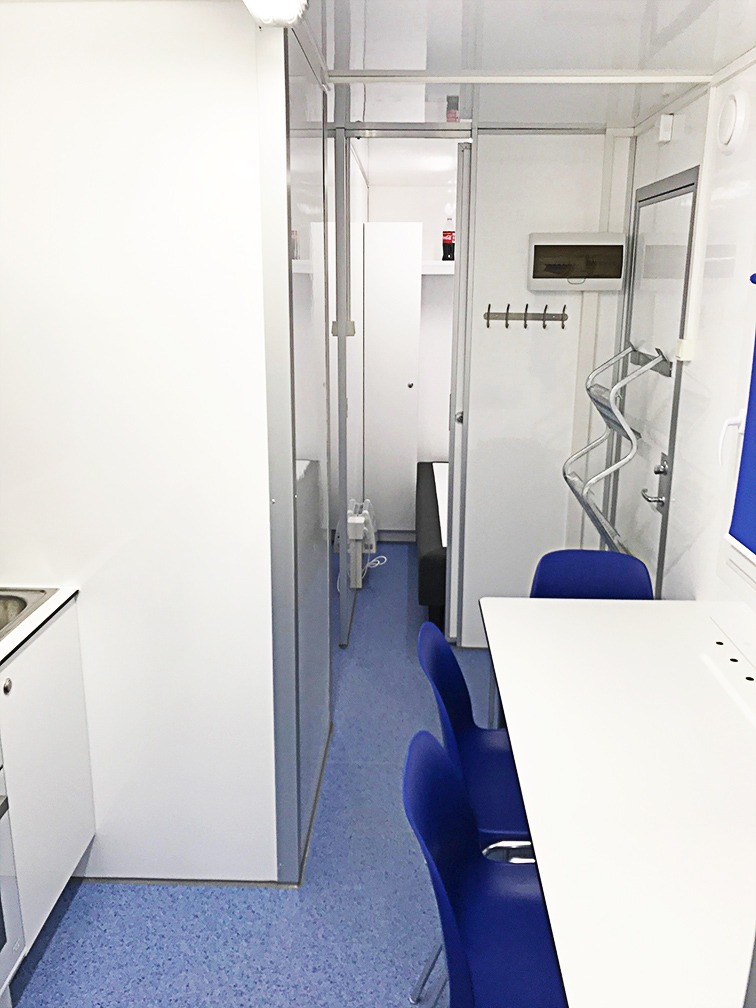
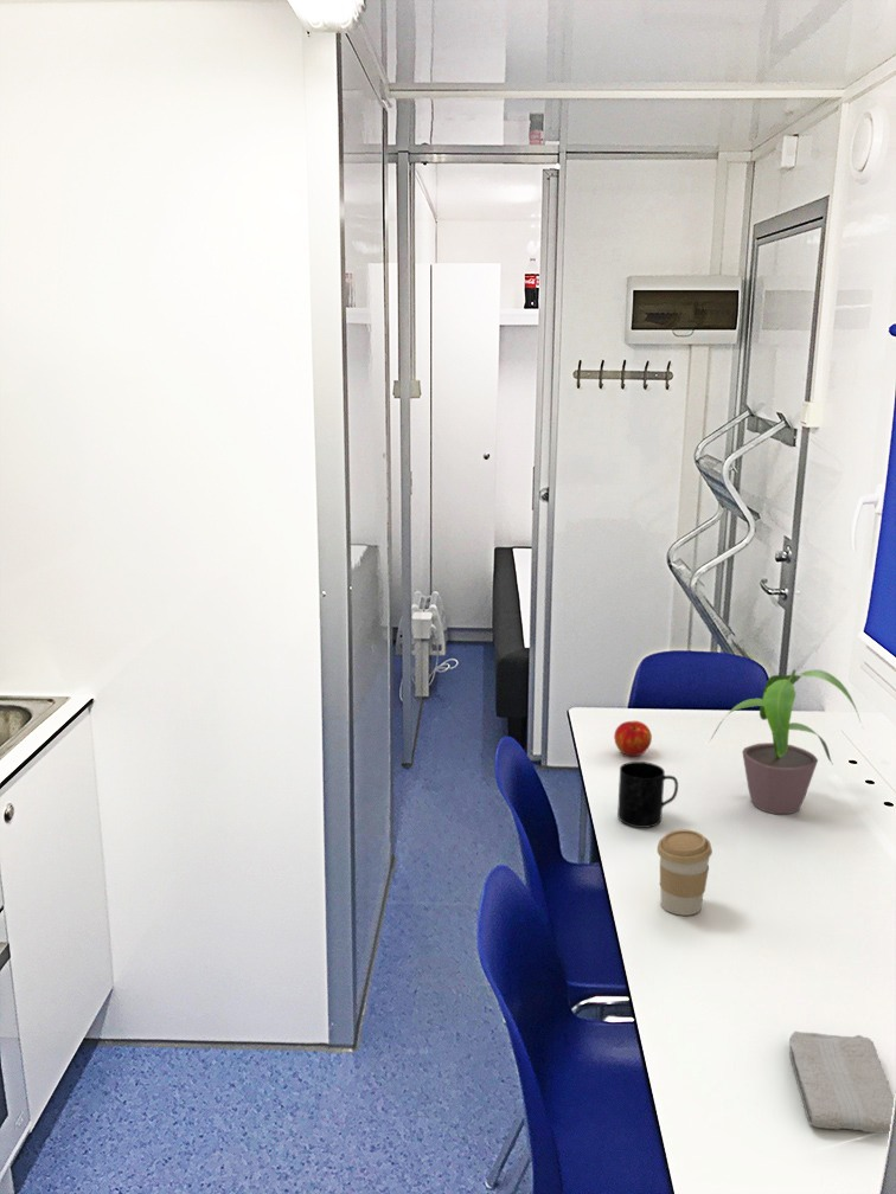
+ mug (647, 795)
+ washcloth (841, 1078)
+ coffee cup (683, 871)
+ potted plant (782, 737)
+ apple (633, 738)
